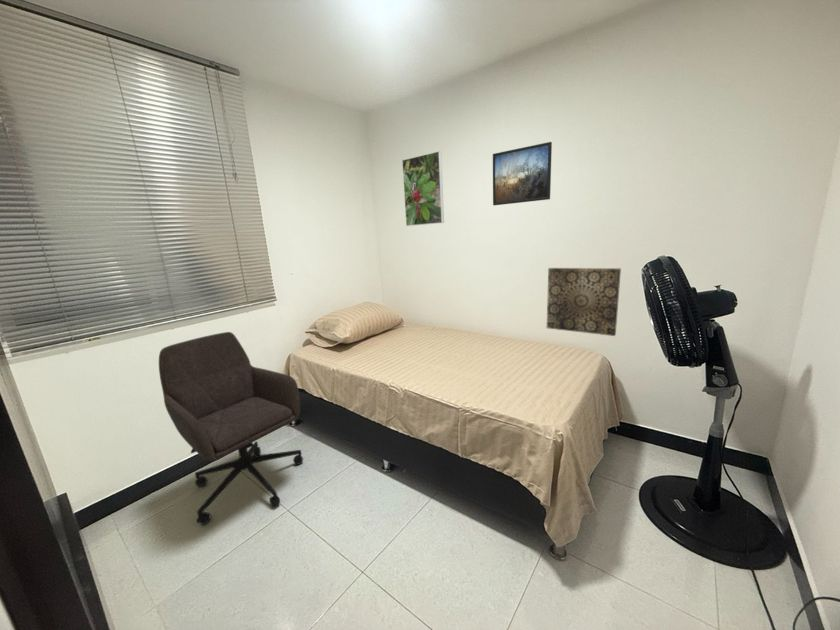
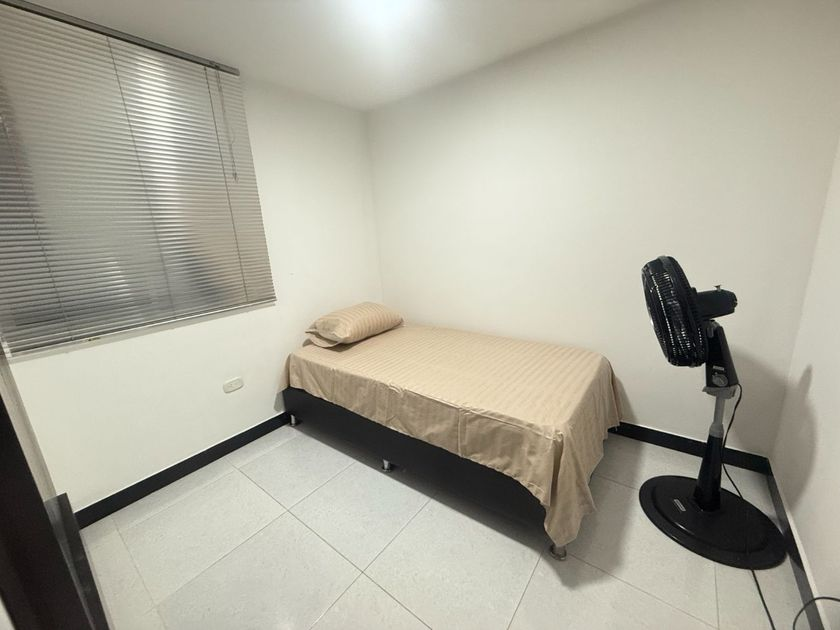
- wall art (581, 300)
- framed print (520, 175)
- office chair (234, 417)
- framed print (422, 191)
